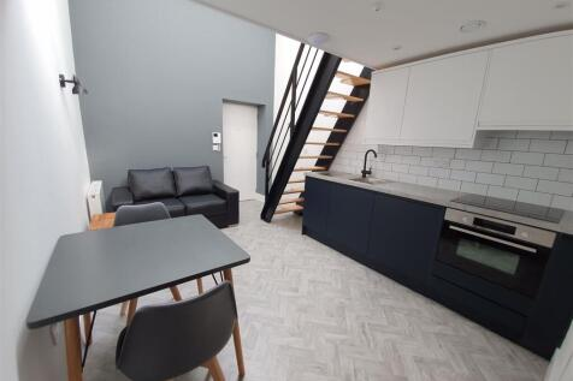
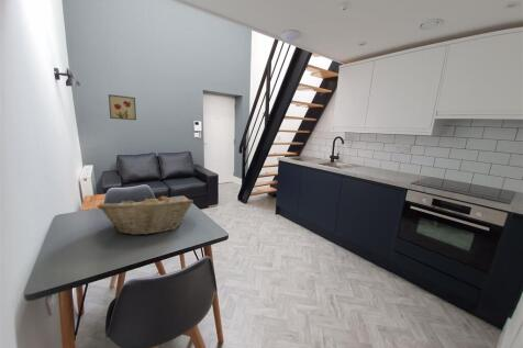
+ wall art (122, 108)
+ fruit basket (148, 210)
